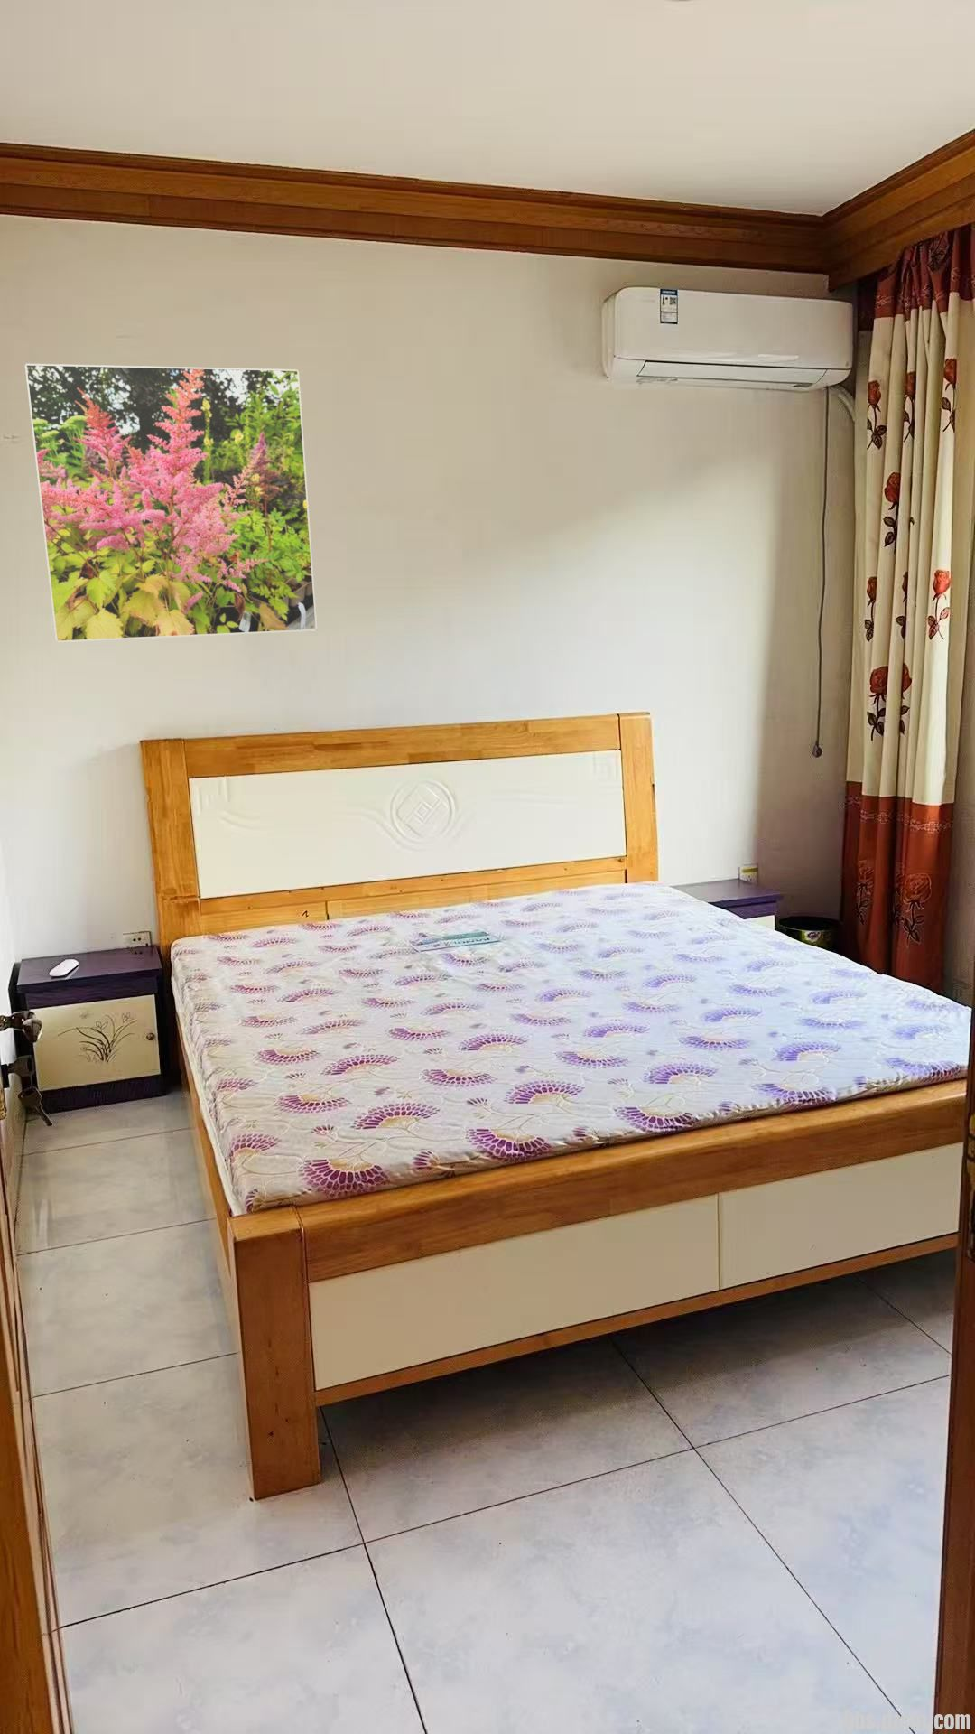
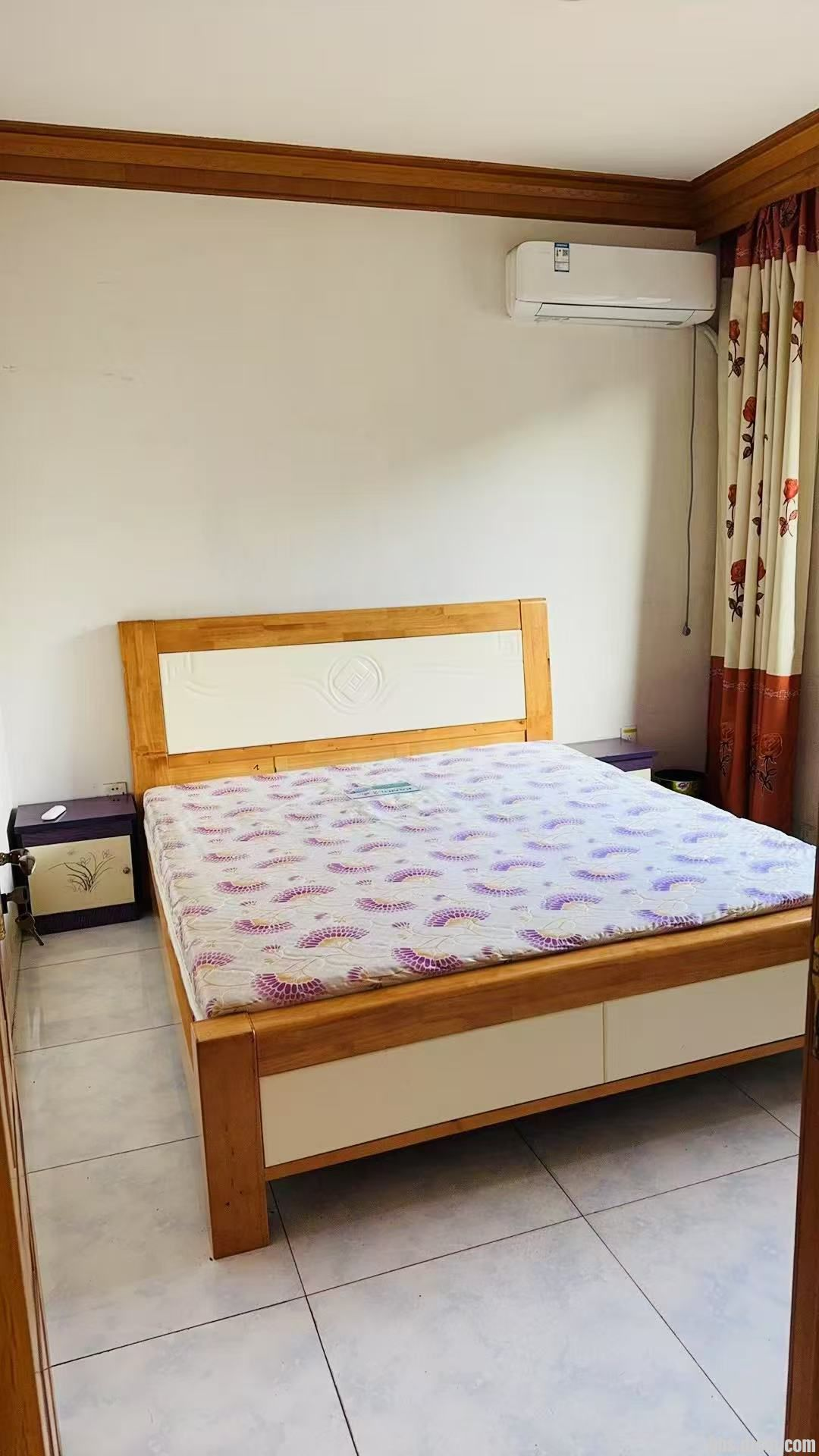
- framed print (177, 505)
